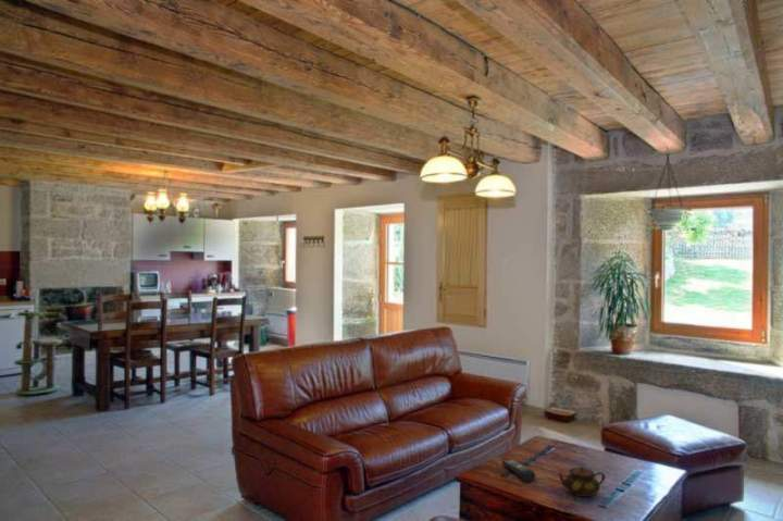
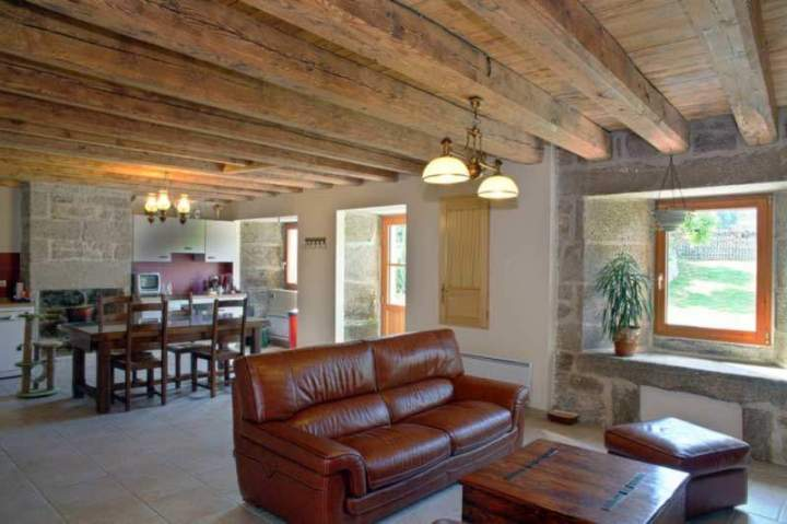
- remote control (518, 468)
- teapot (581, 479)
